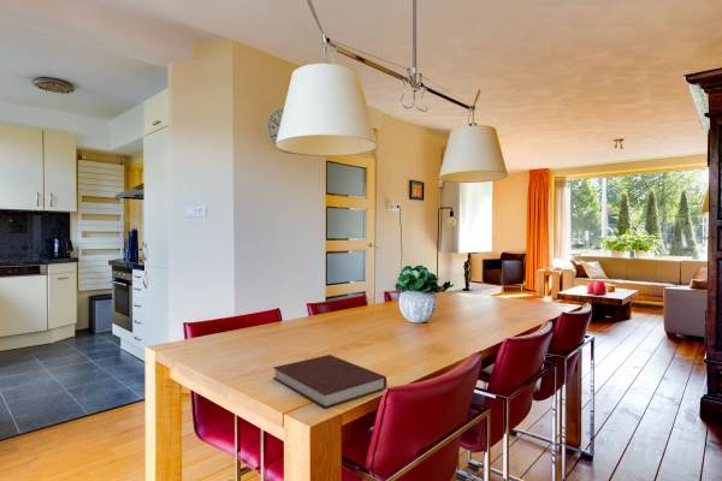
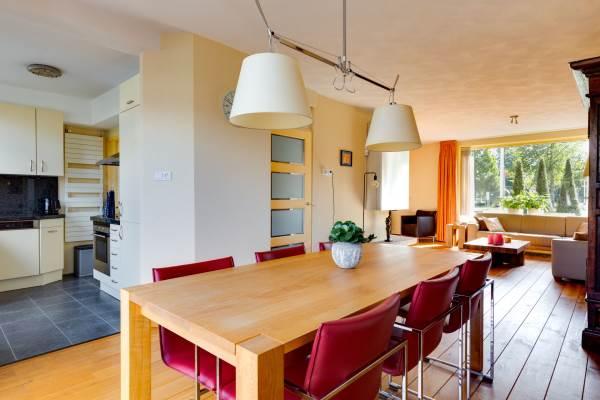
- notebook (327, 376)
